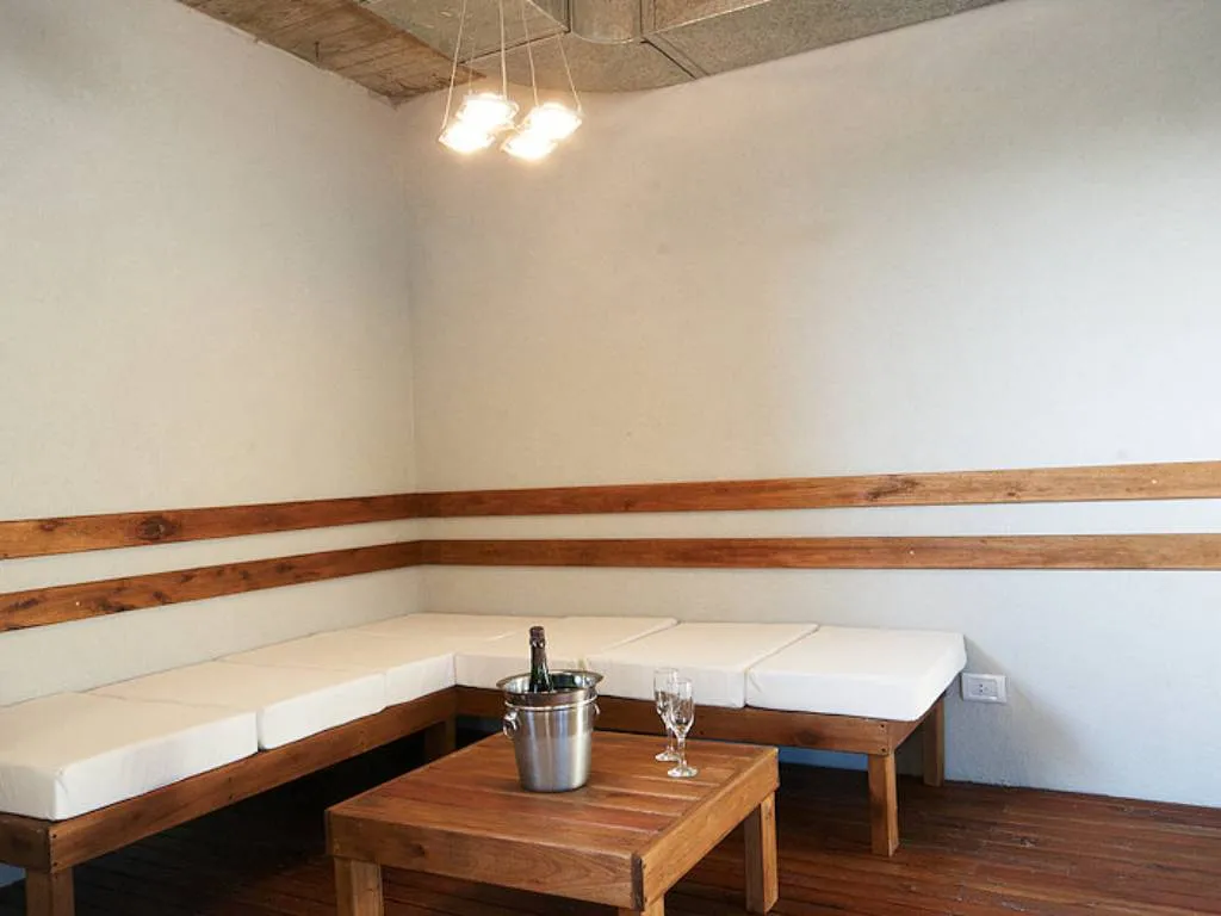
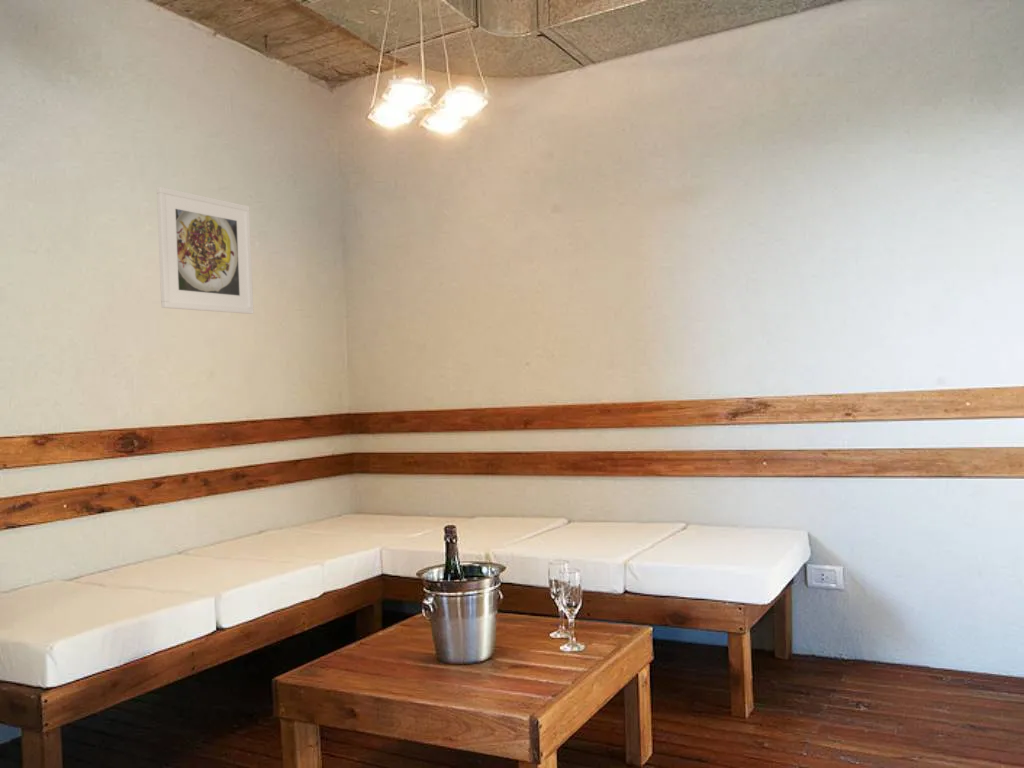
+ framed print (207, 254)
